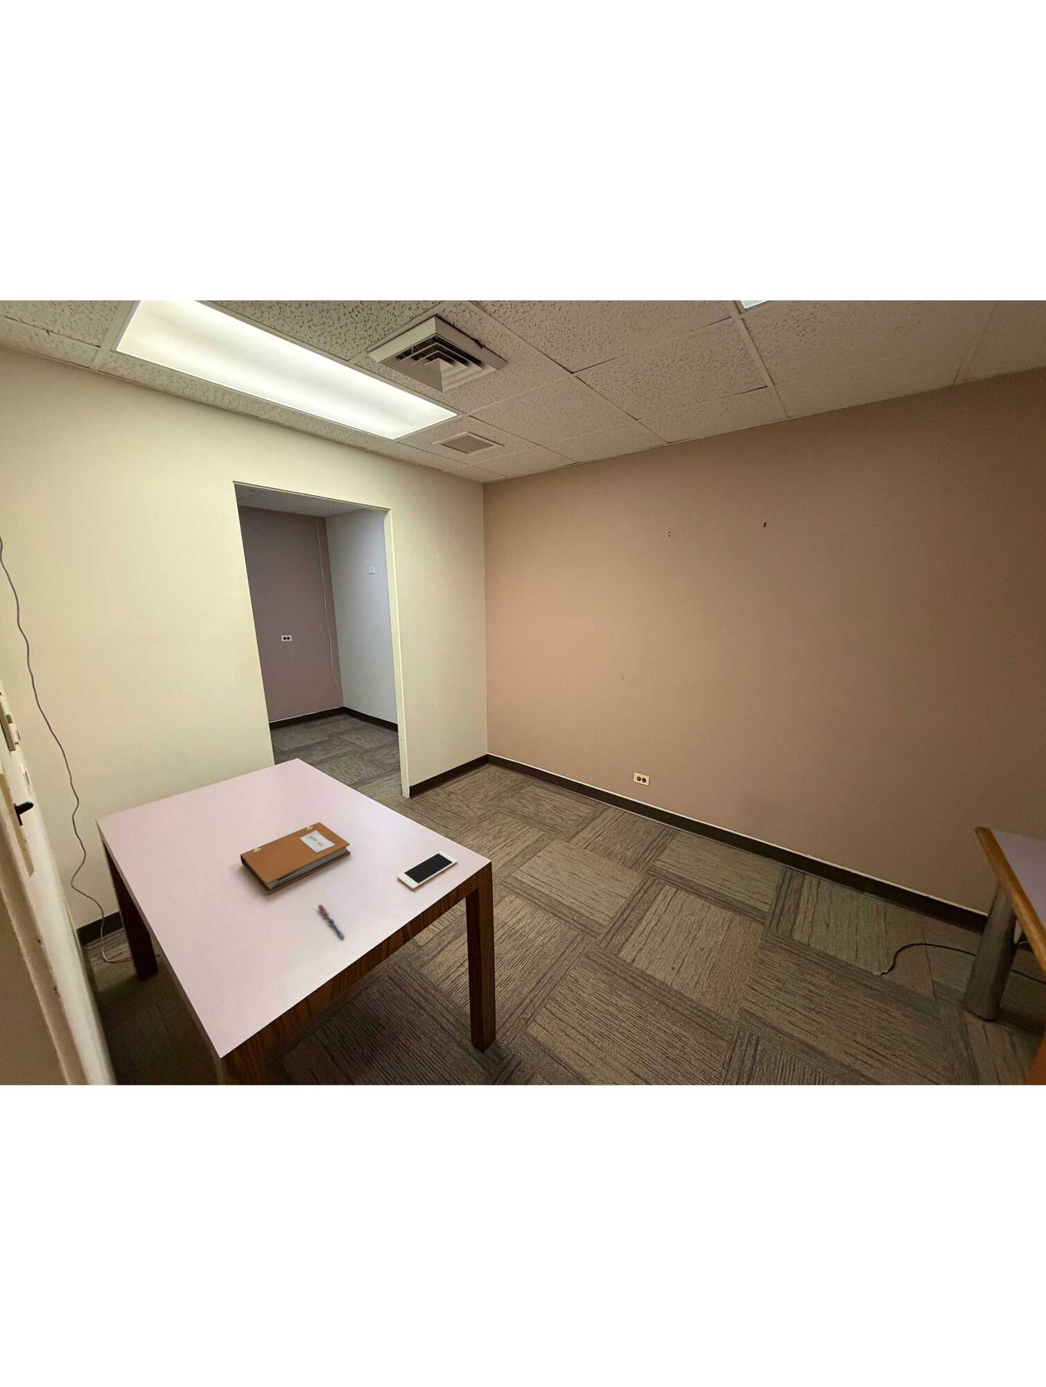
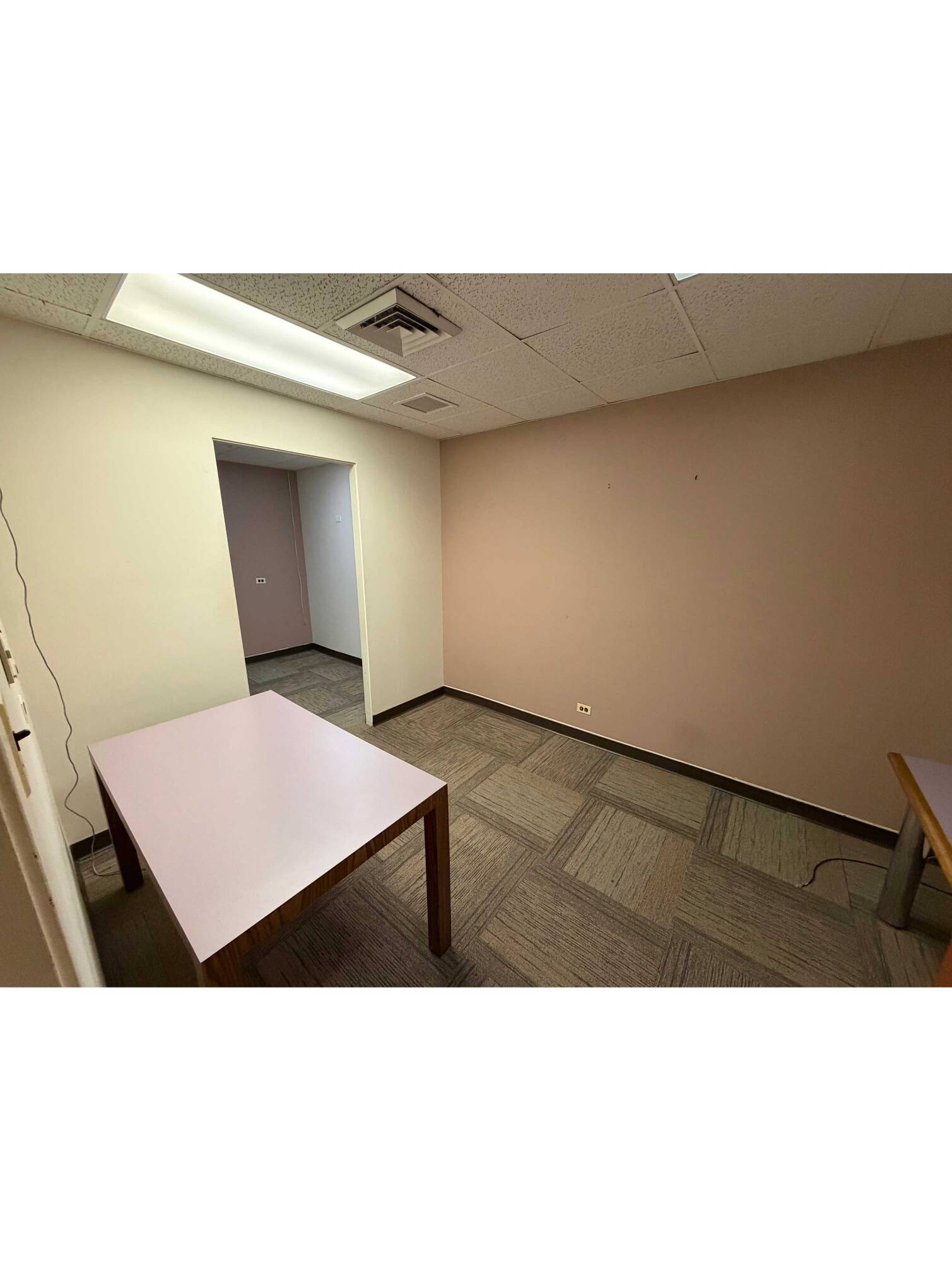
- pen (330, 920)
- cell phone (427, 869)
- notebook (298, 852)
